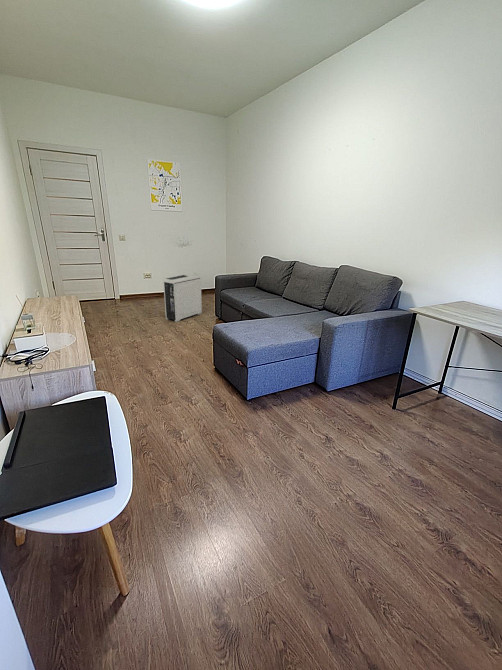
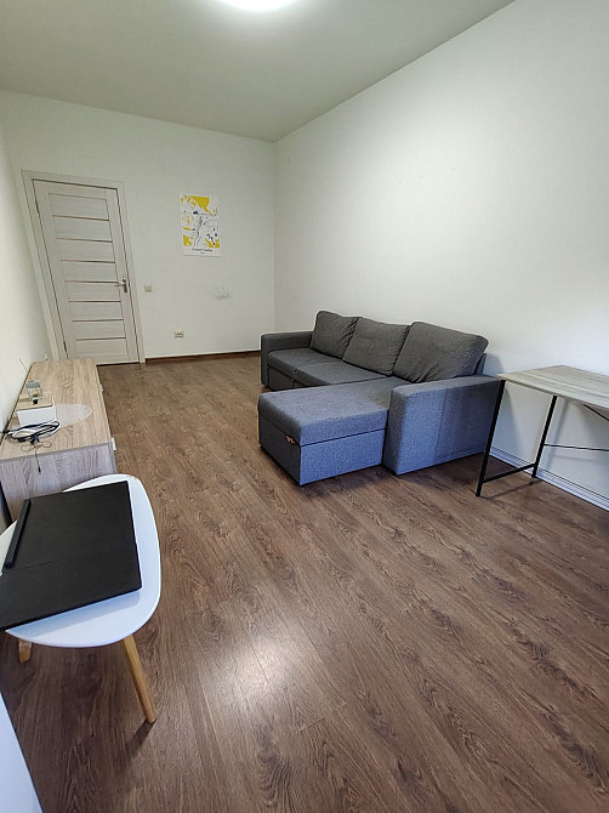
- air purifier (183, 296)
